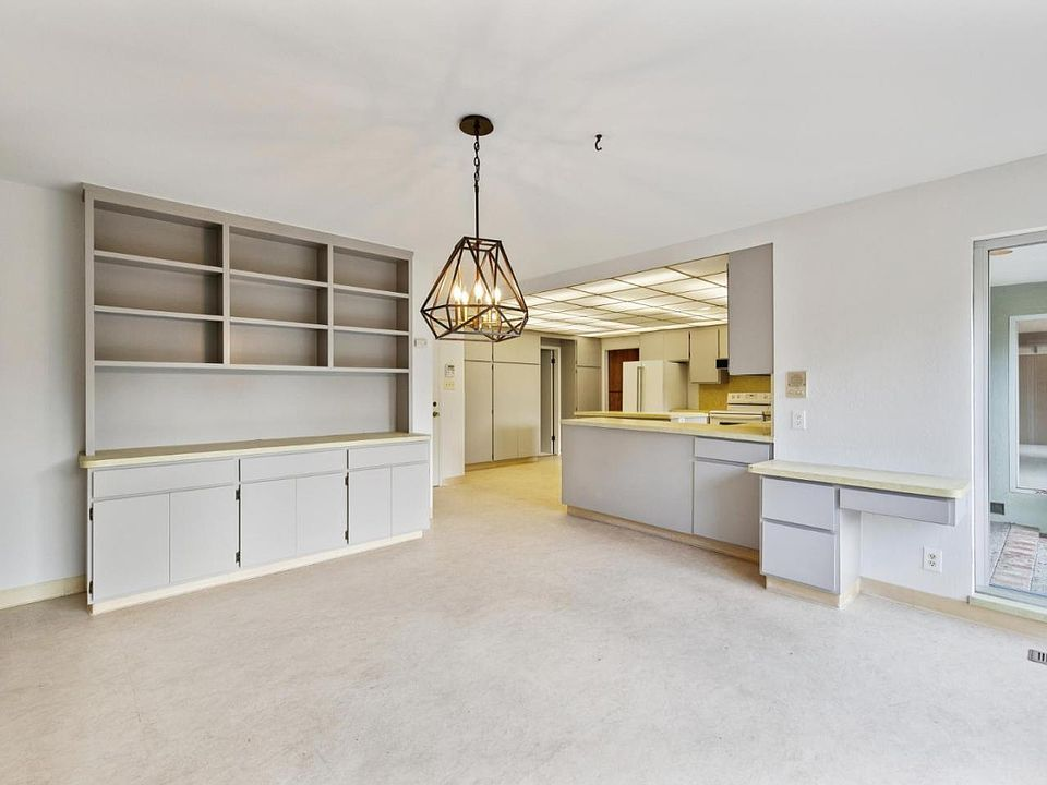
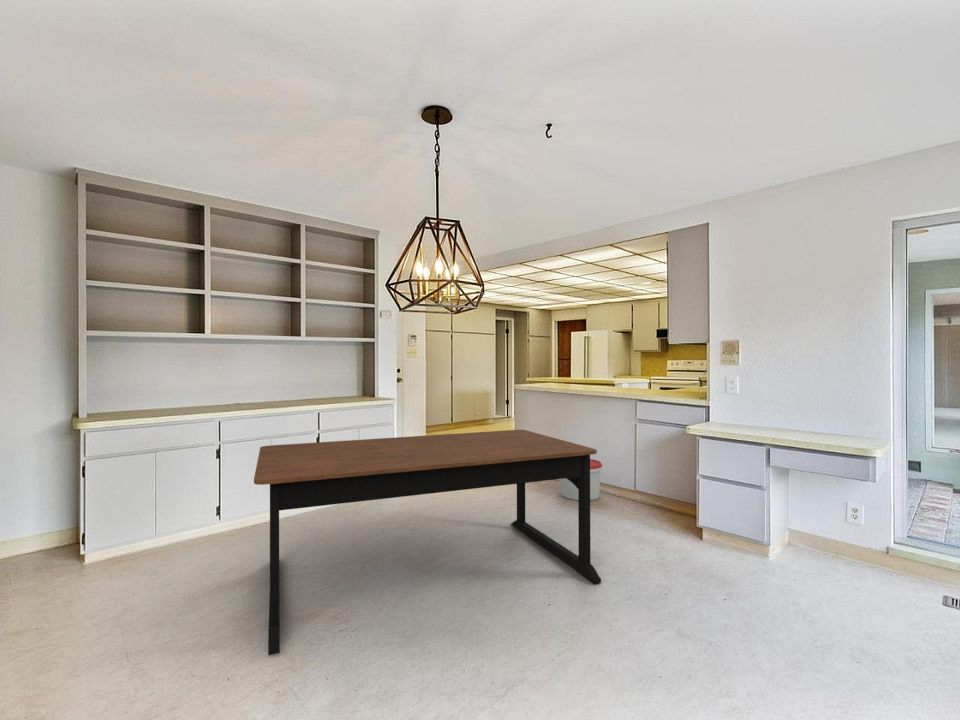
+ bucket (573, 484)
+ dining table (421, 494)
